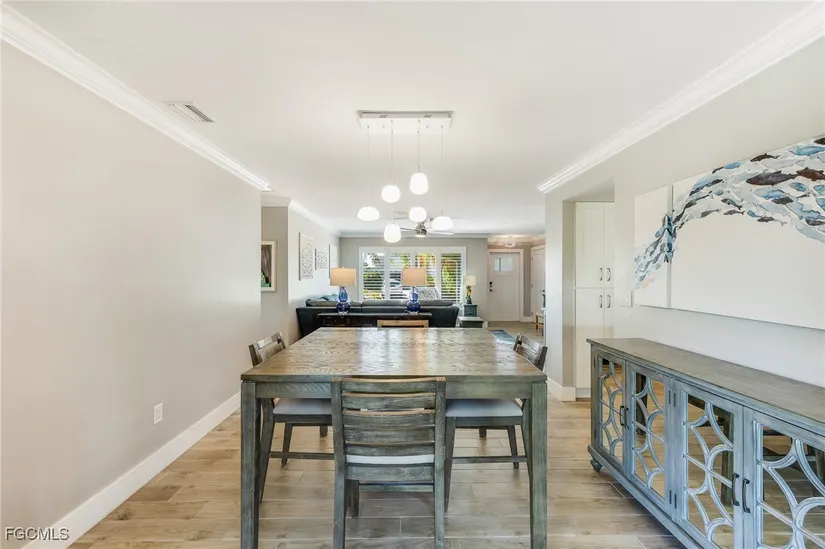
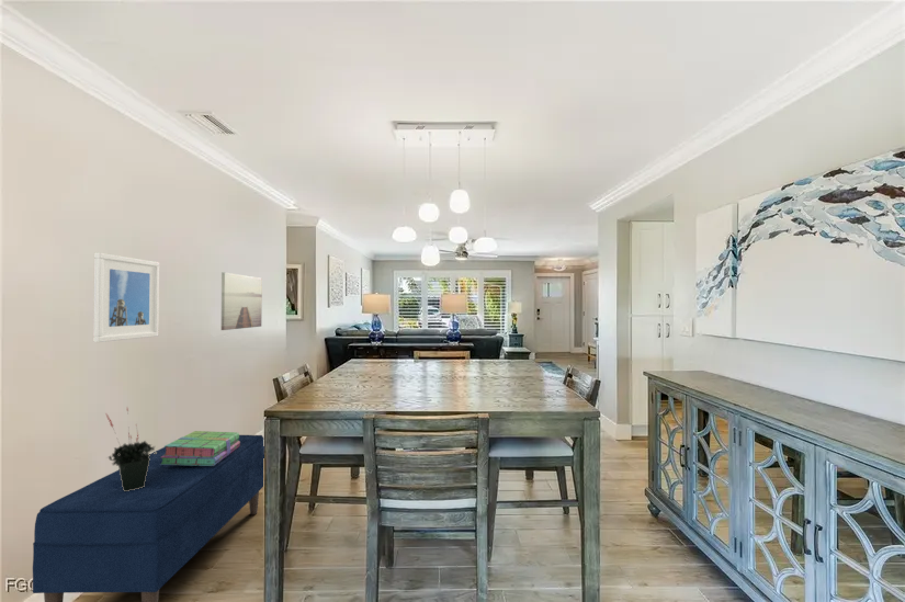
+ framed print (129, 298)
+ bench (176, 510)
+ wall art (242, 302)
+ potted plant (132, 446)
+ stack of books (203, 448)
